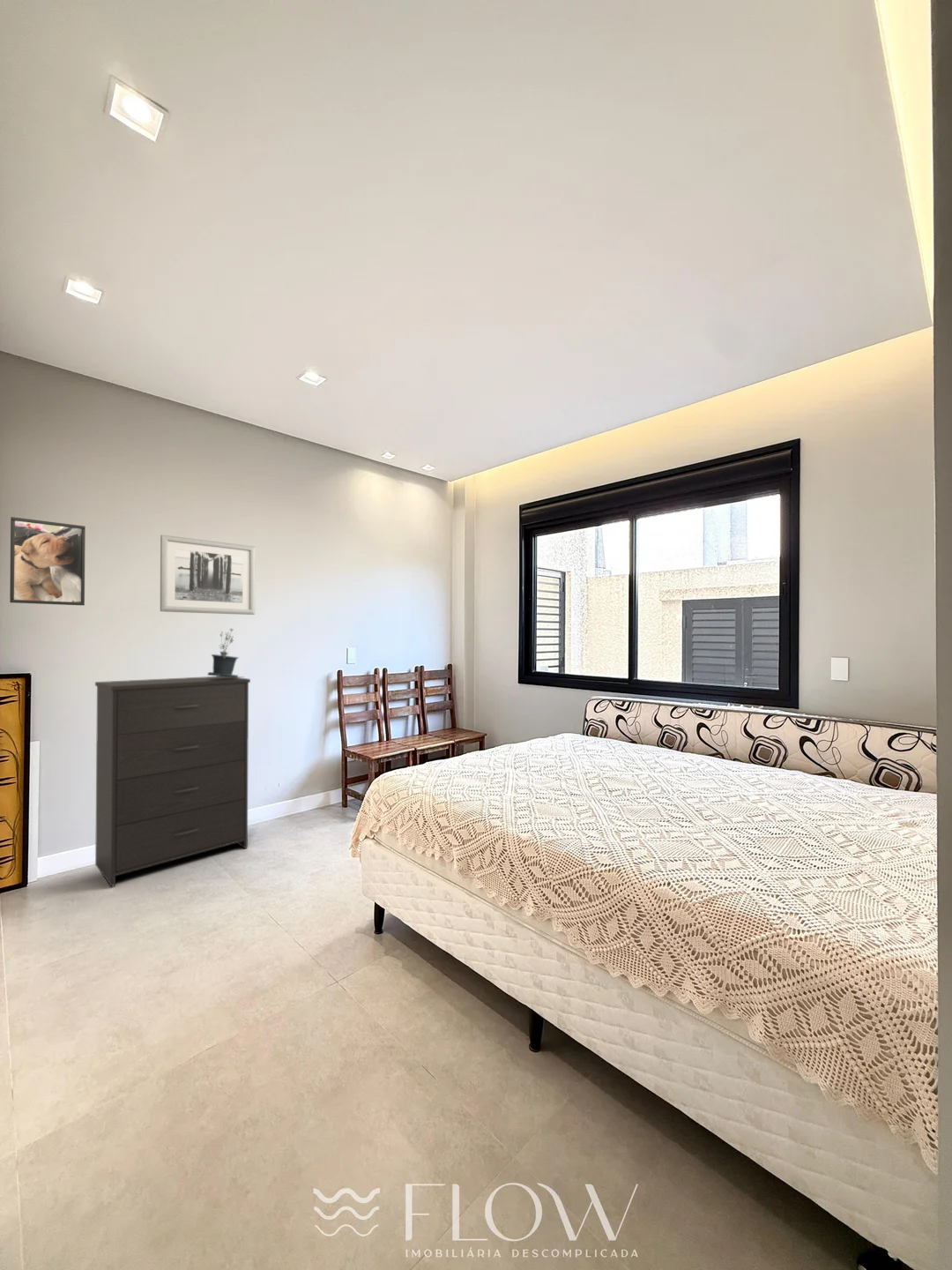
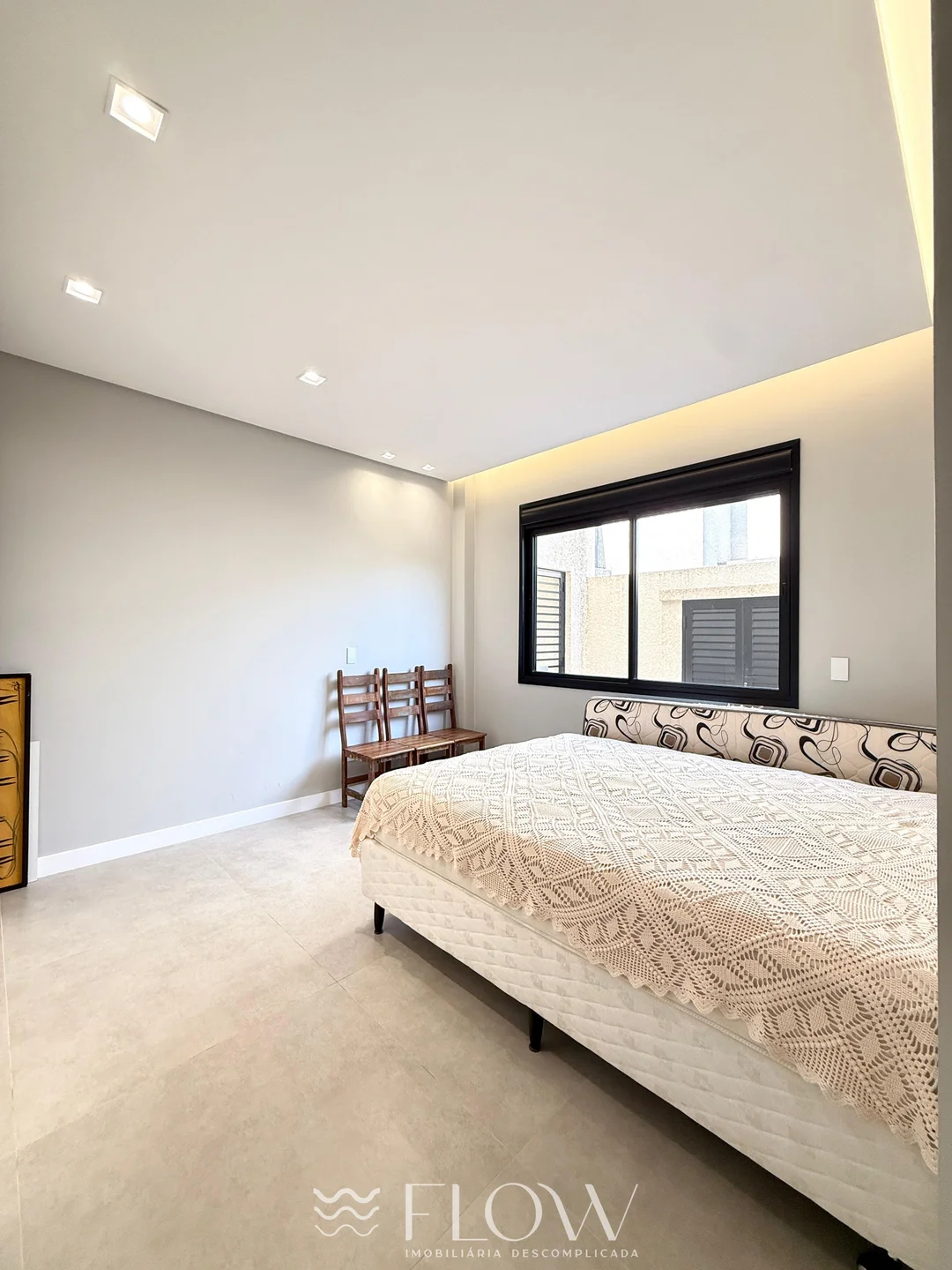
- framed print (48, 563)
- dresser (175, 768)
- potted plant (224, 654)
- wall art (210, 577)
